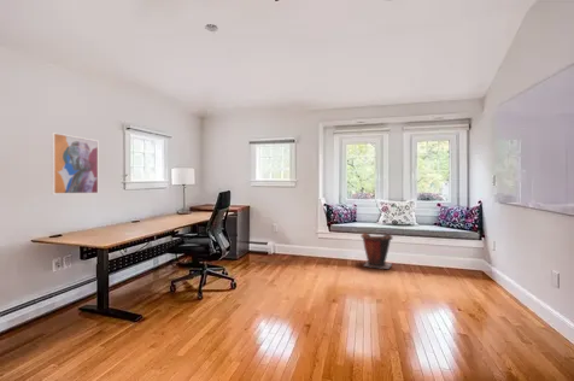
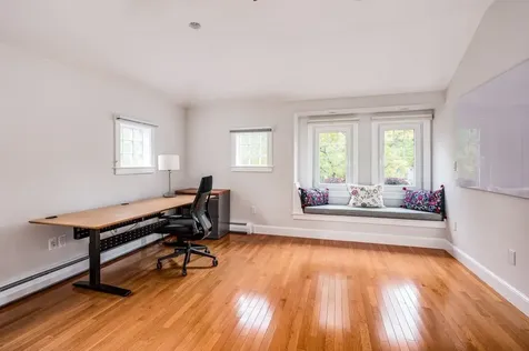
- wall art (76, 165)
- waste bin (376, 248)
